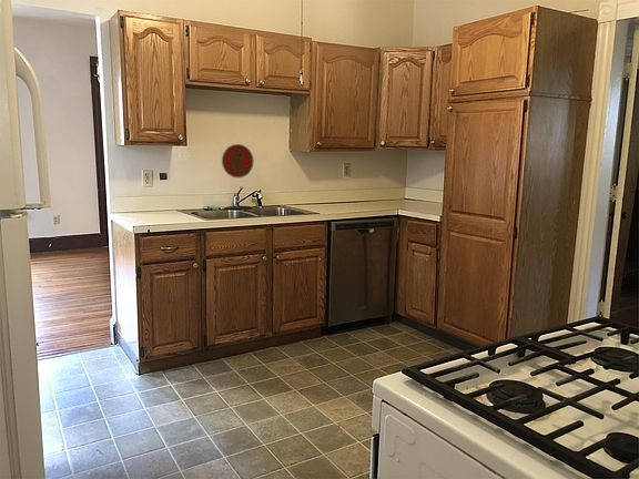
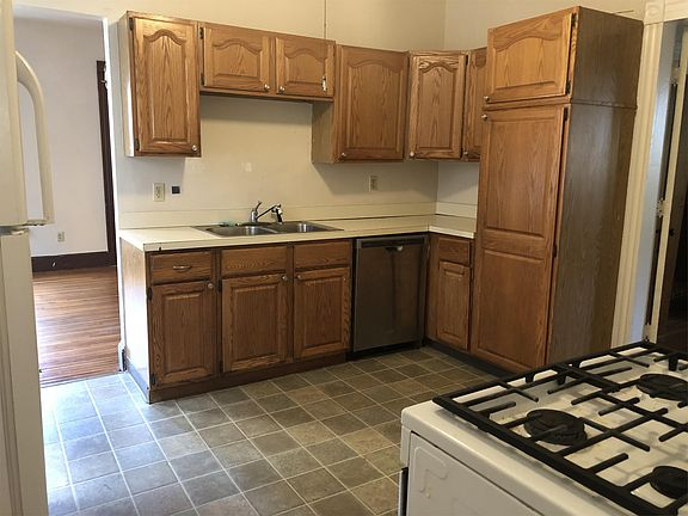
- decorative plate (237, 161)
